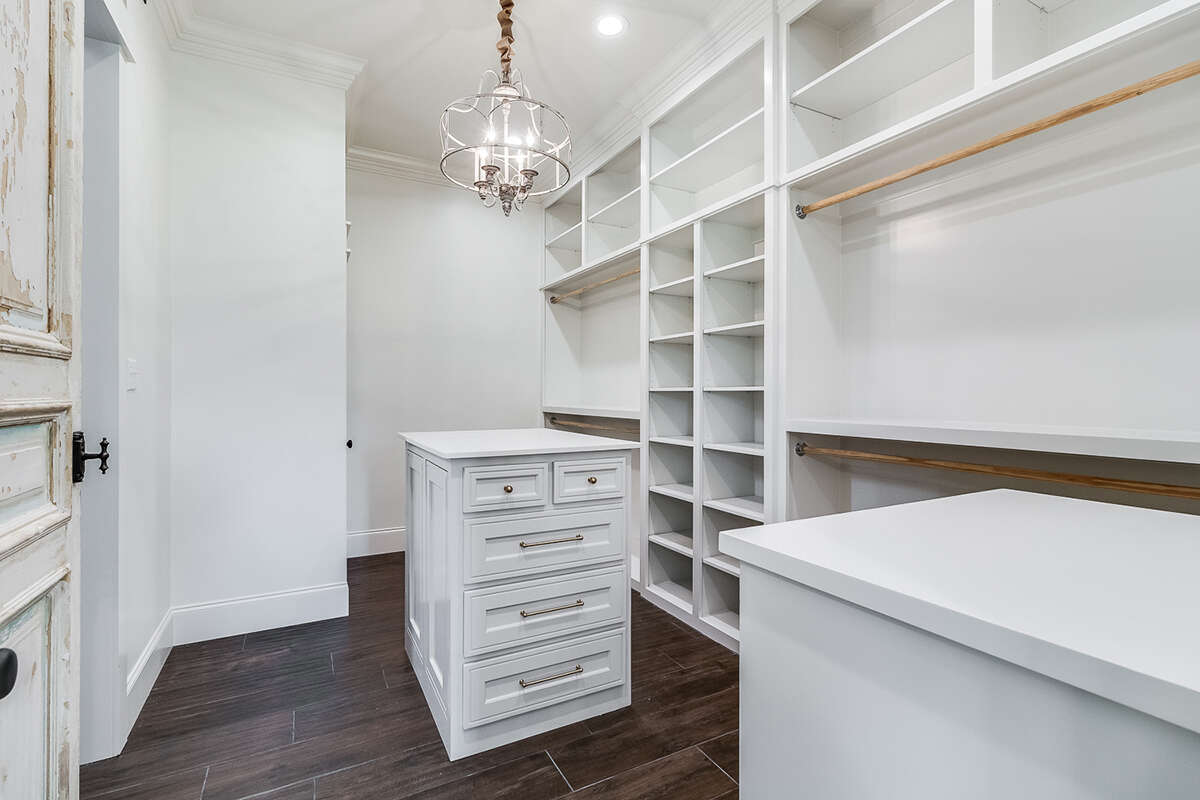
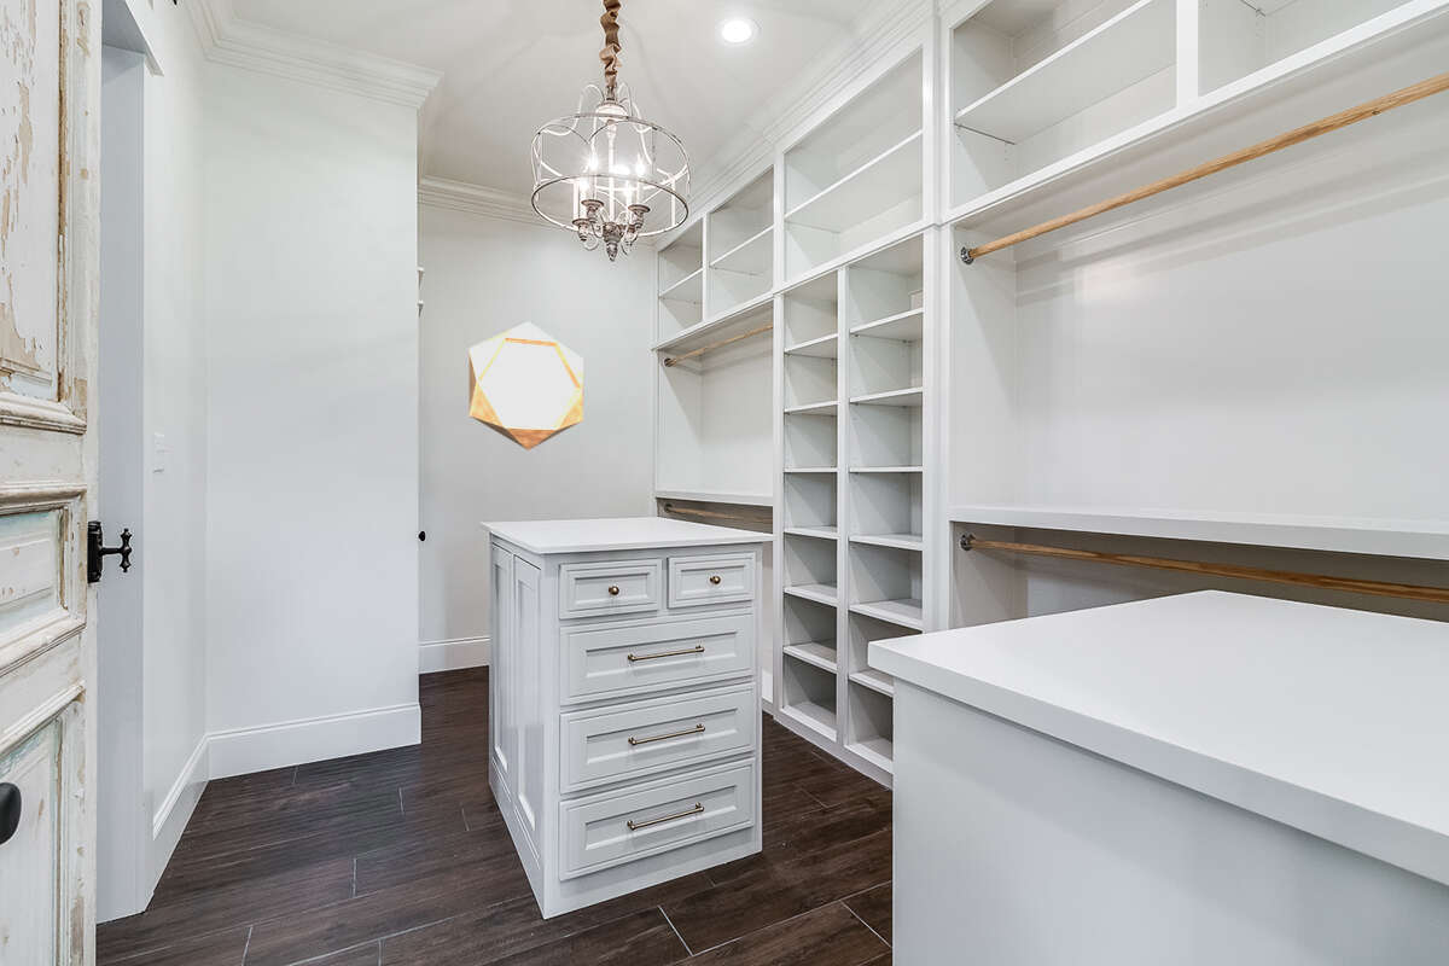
+ home mirror (529, 384)
